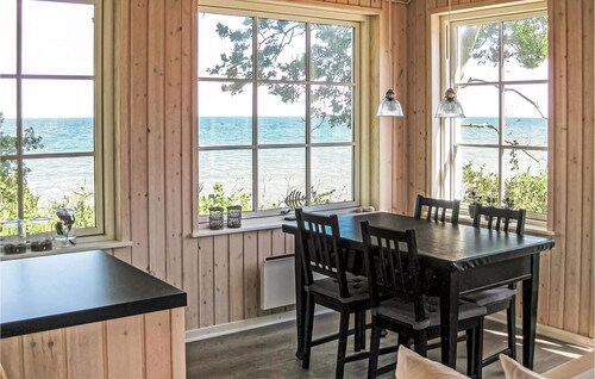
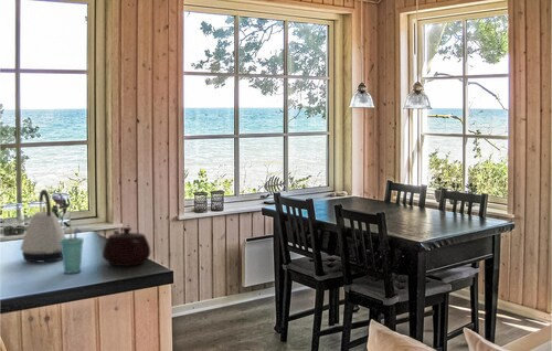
+ cup (73, 248)
+ teapot (126, 245)
+ kettle (44, 224)
